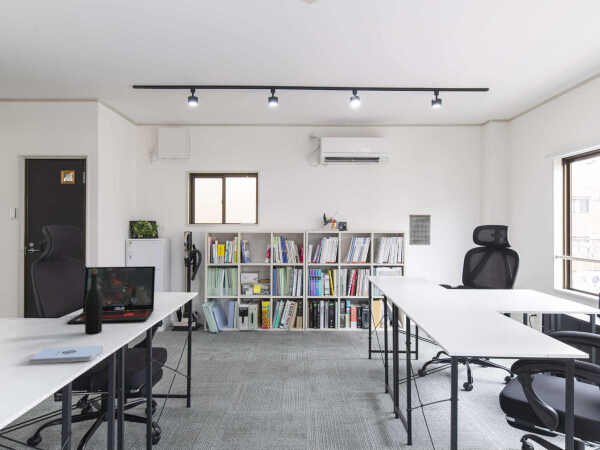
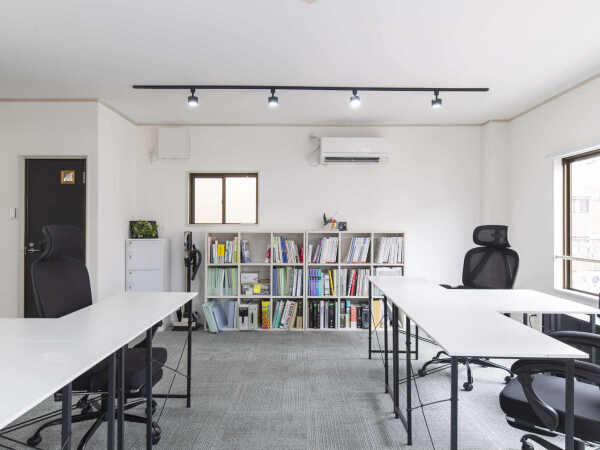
- calendar (419, 226)
- laptop (114, 293)
- bottle (93, 300)
- notepad (67, 354)
